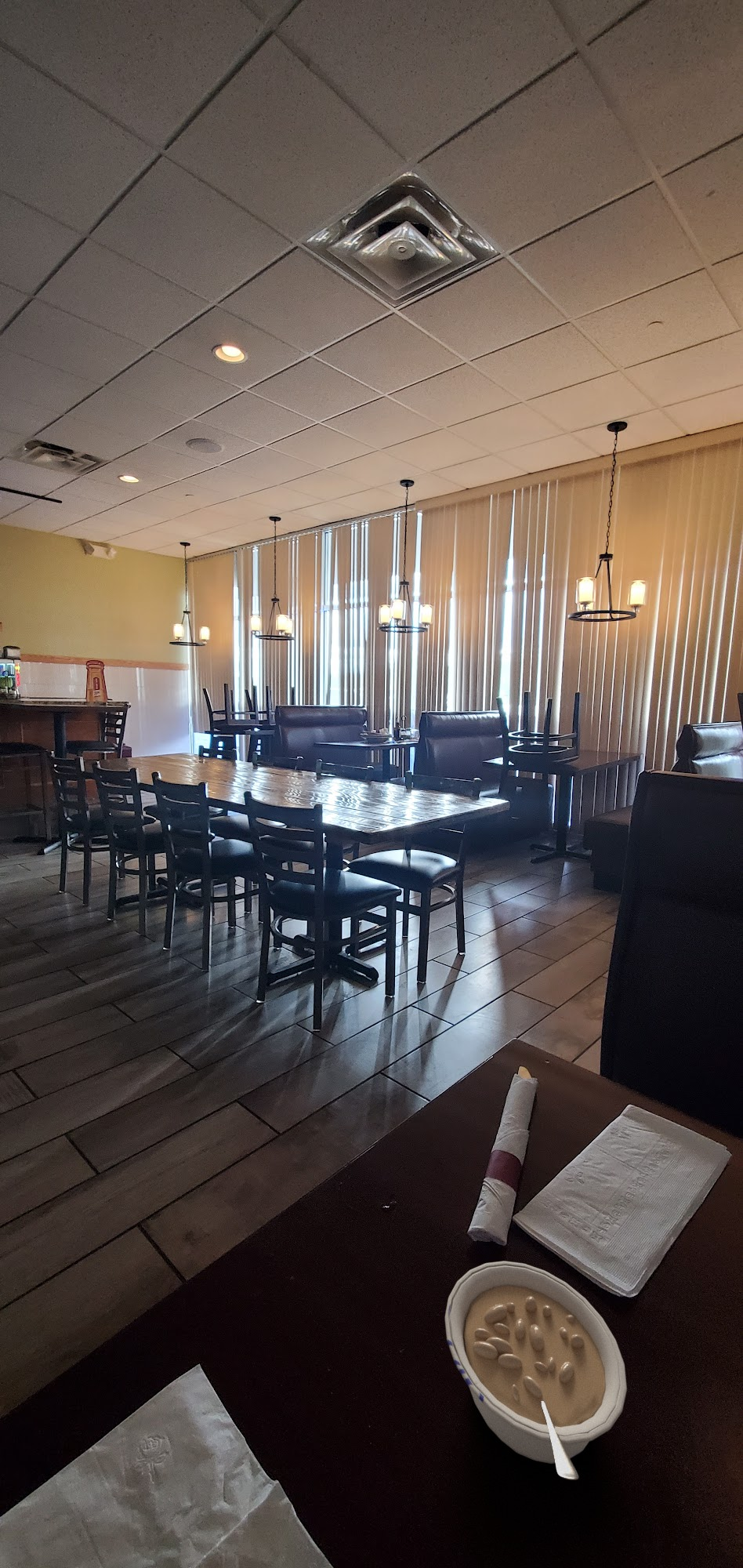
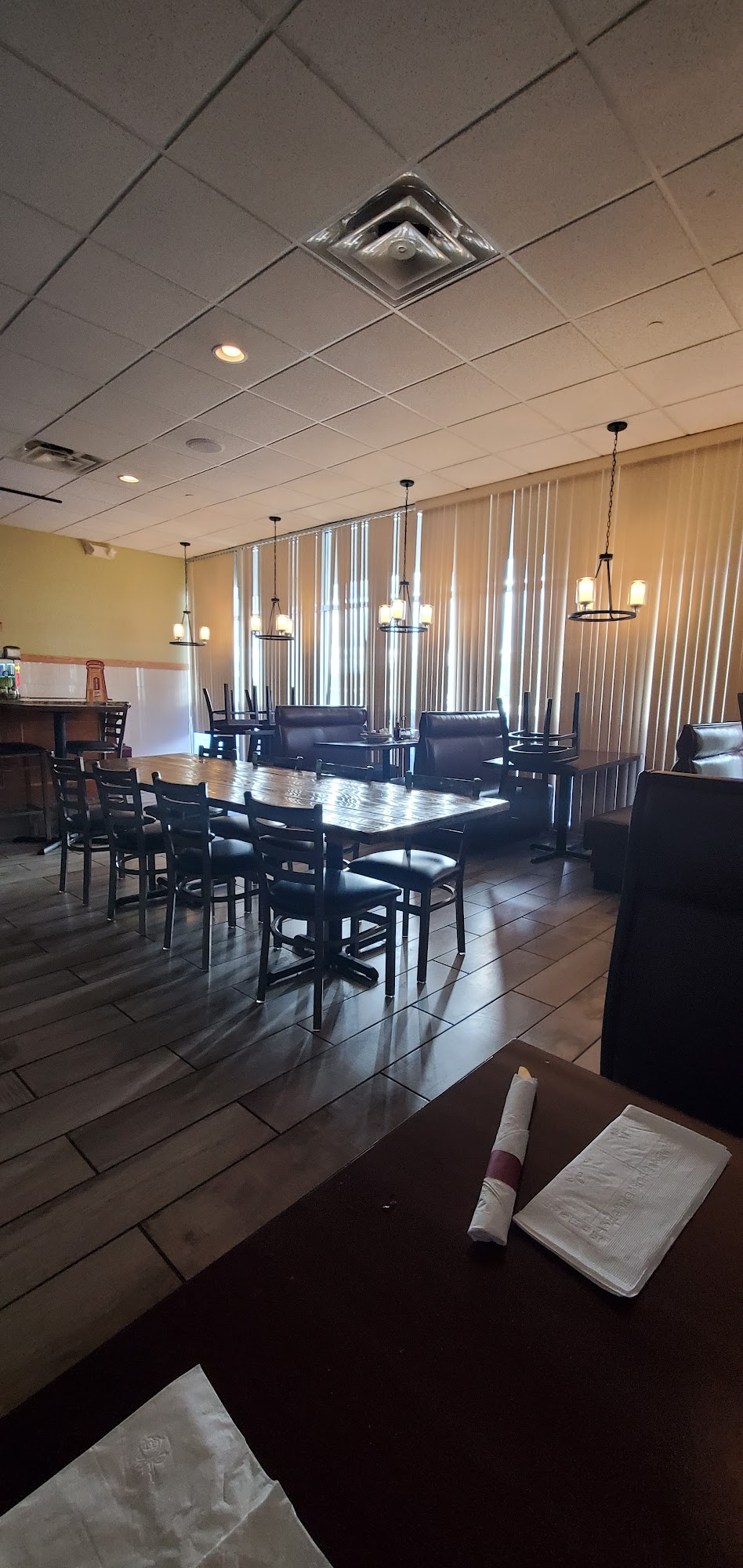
- legume (535, 1367)
